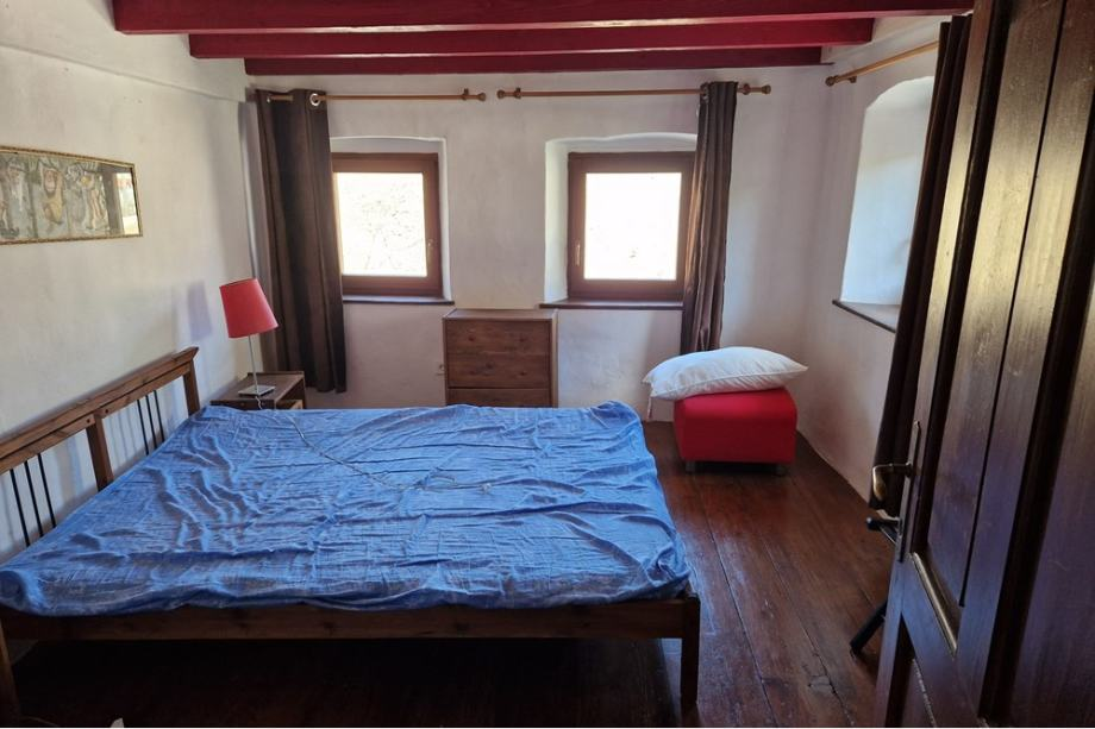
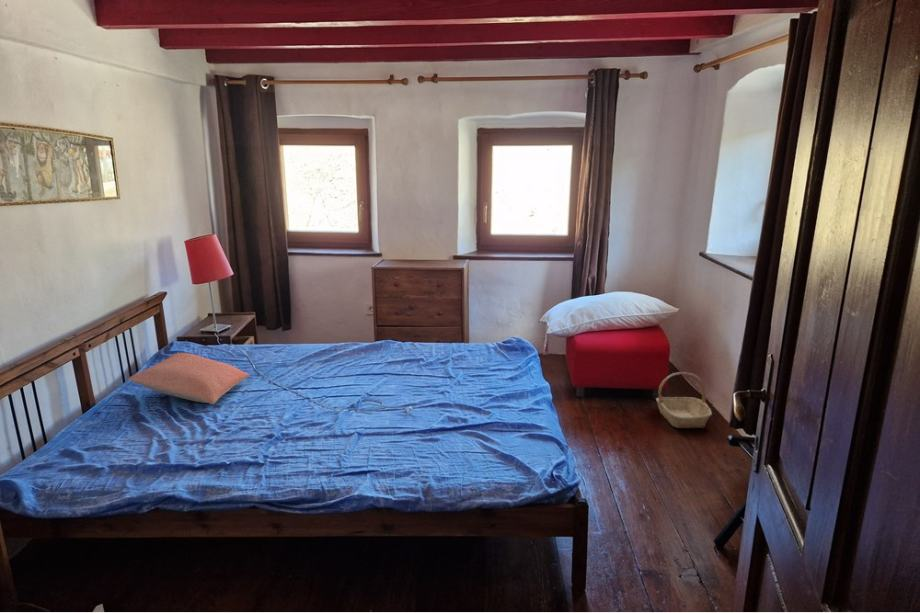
+ pillow (193, 376)
+ basket (683, 397)
